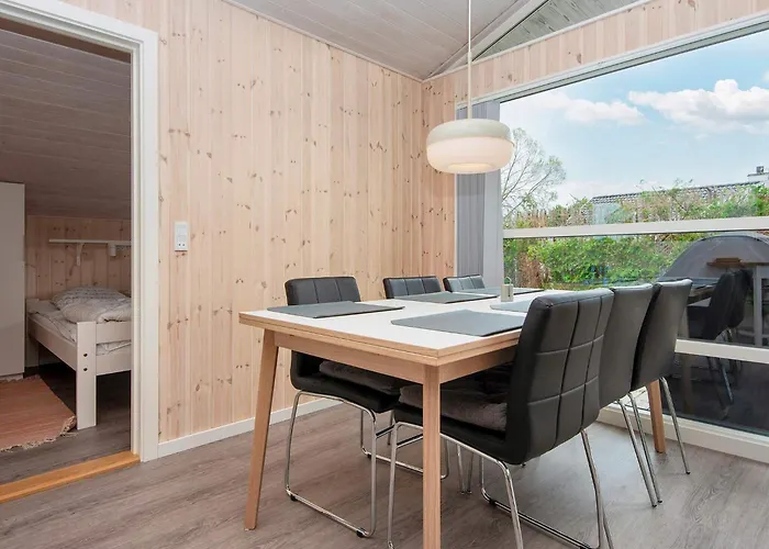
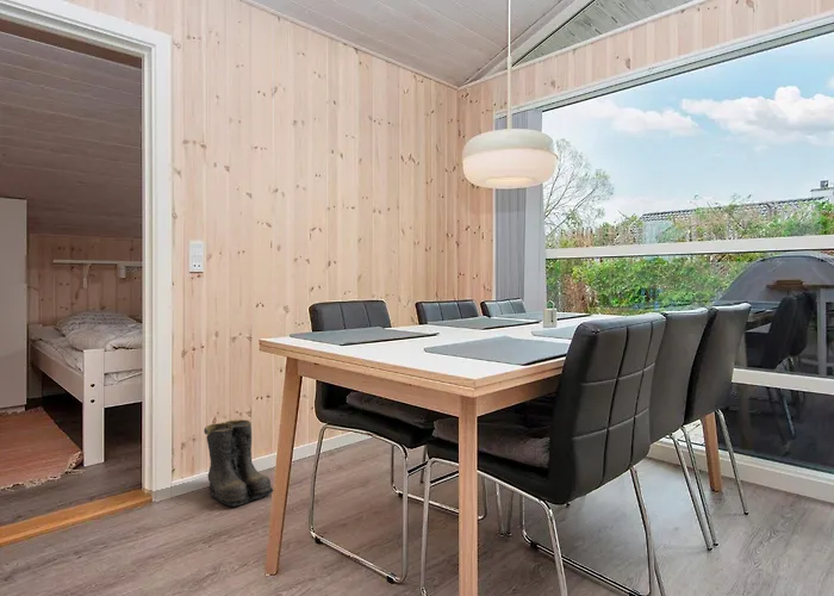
+ boots (236, 459)
